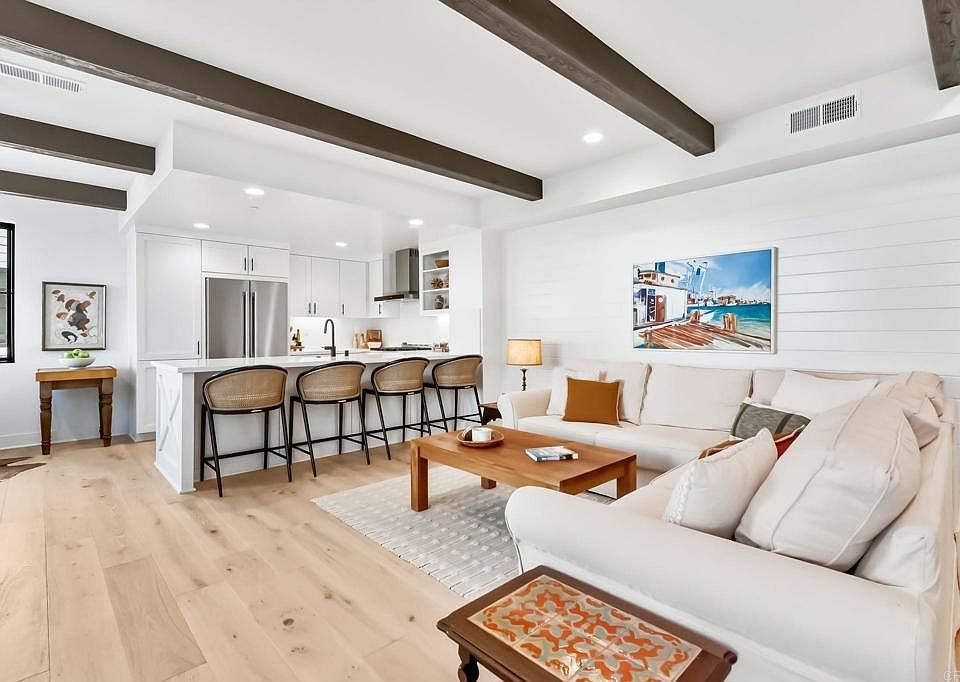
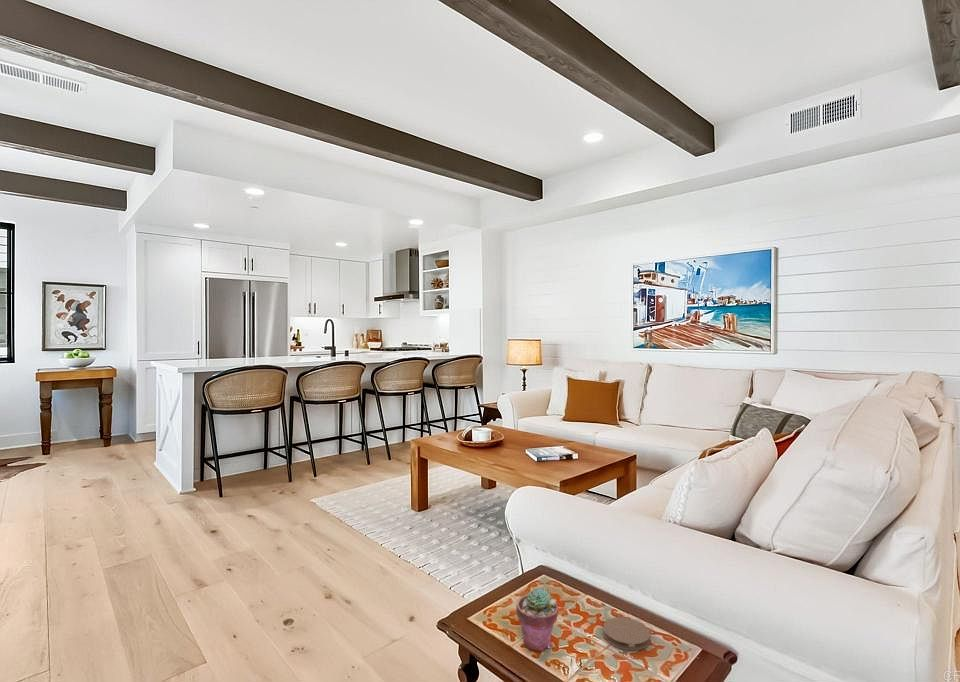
+ potted succulent (537, 615)
+ coaster (626, 632)
